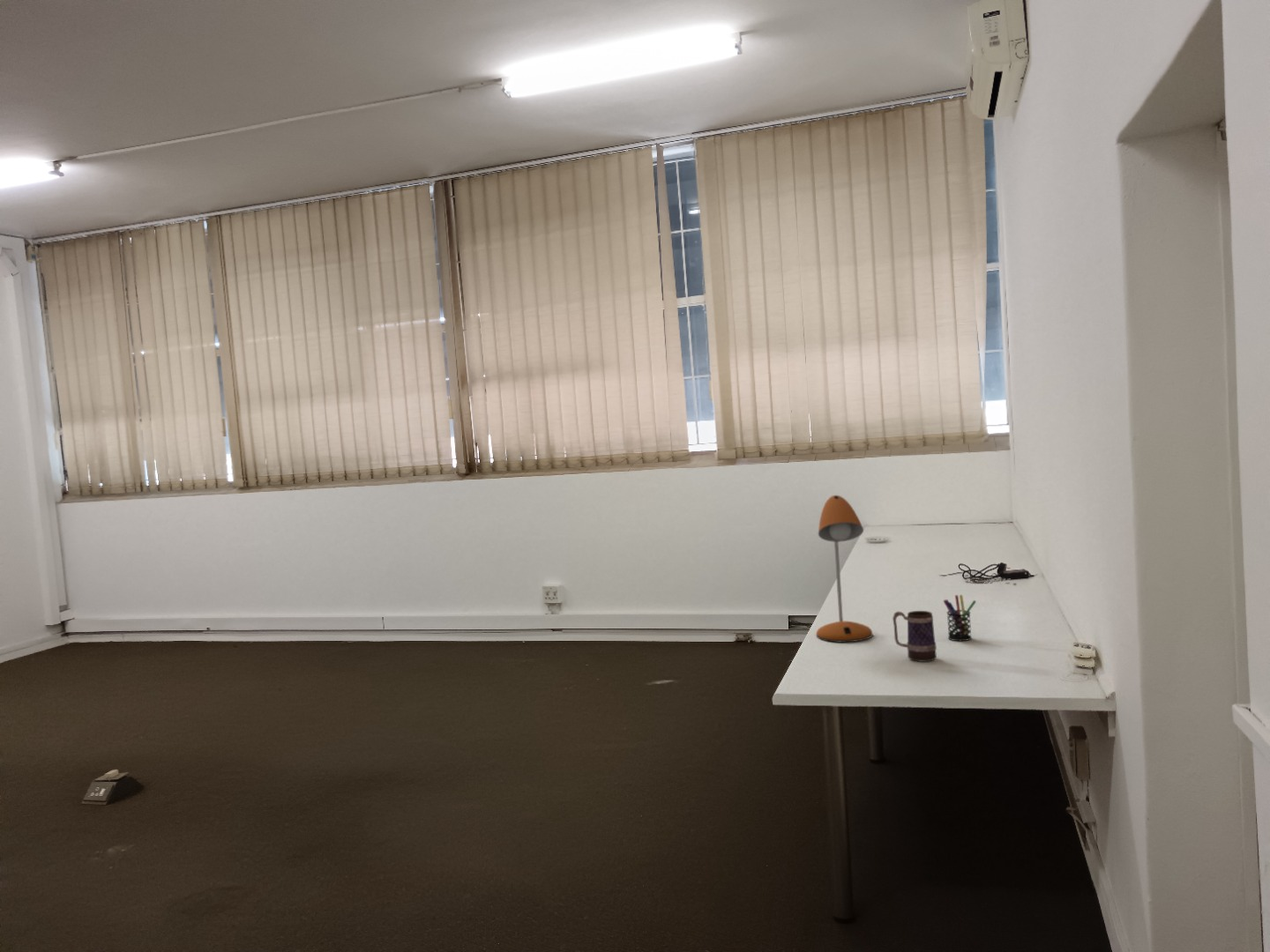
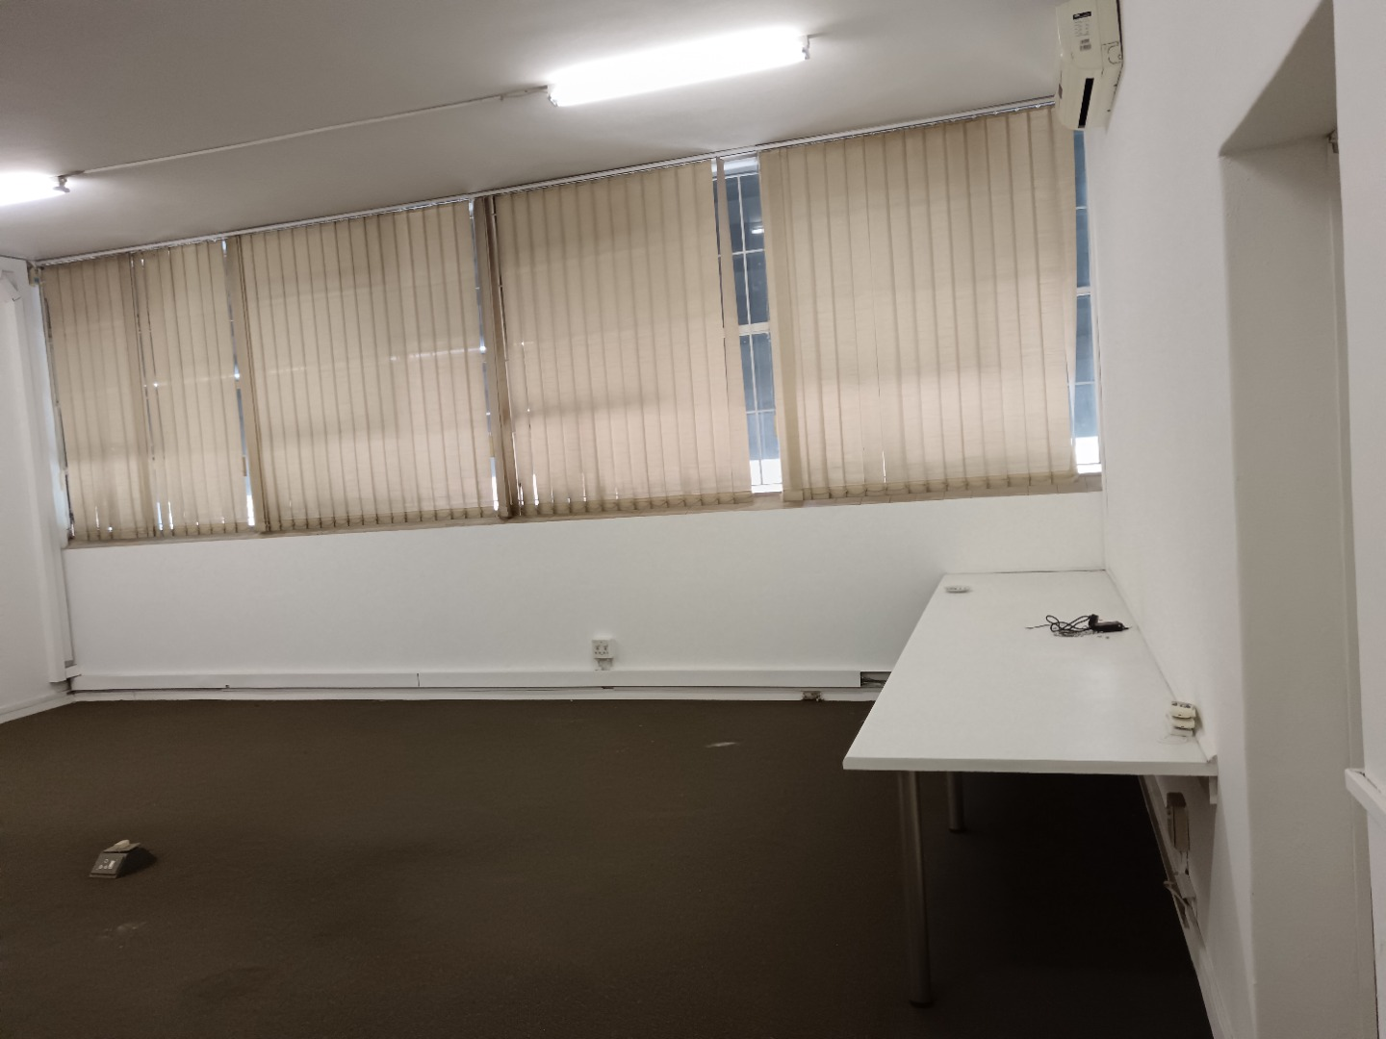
- pen holder (961, 615)
- desk lamp (839, 567)
- mug (914, 635)
